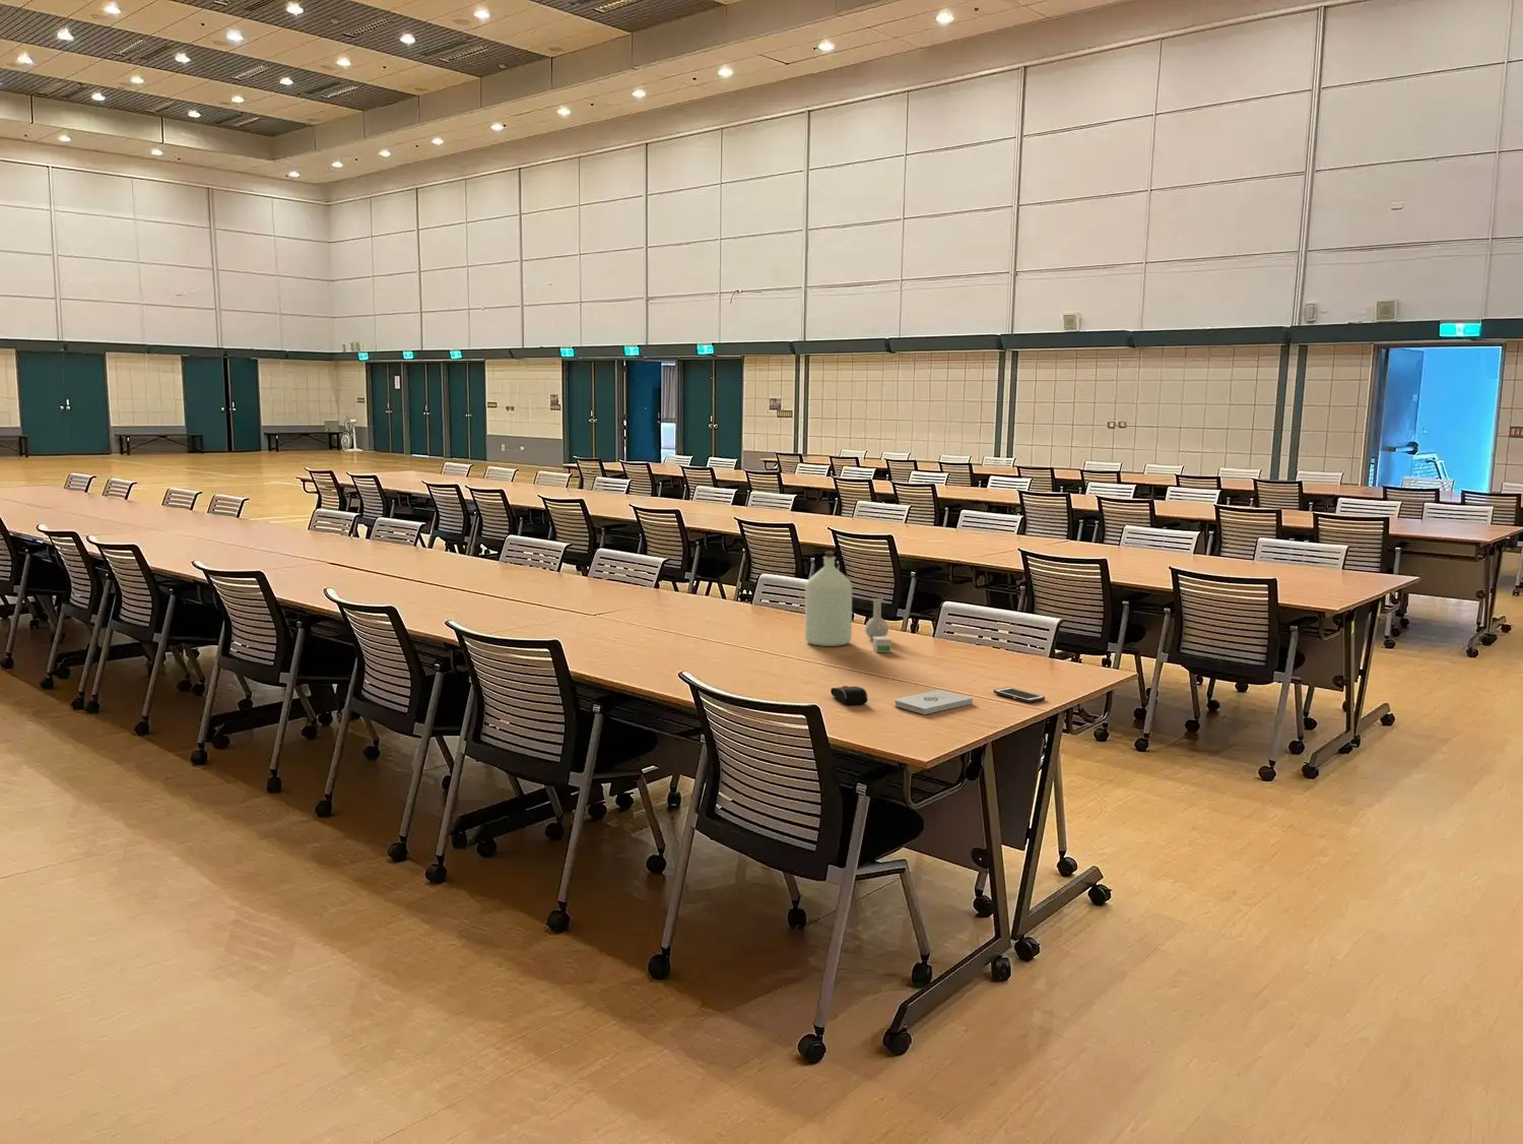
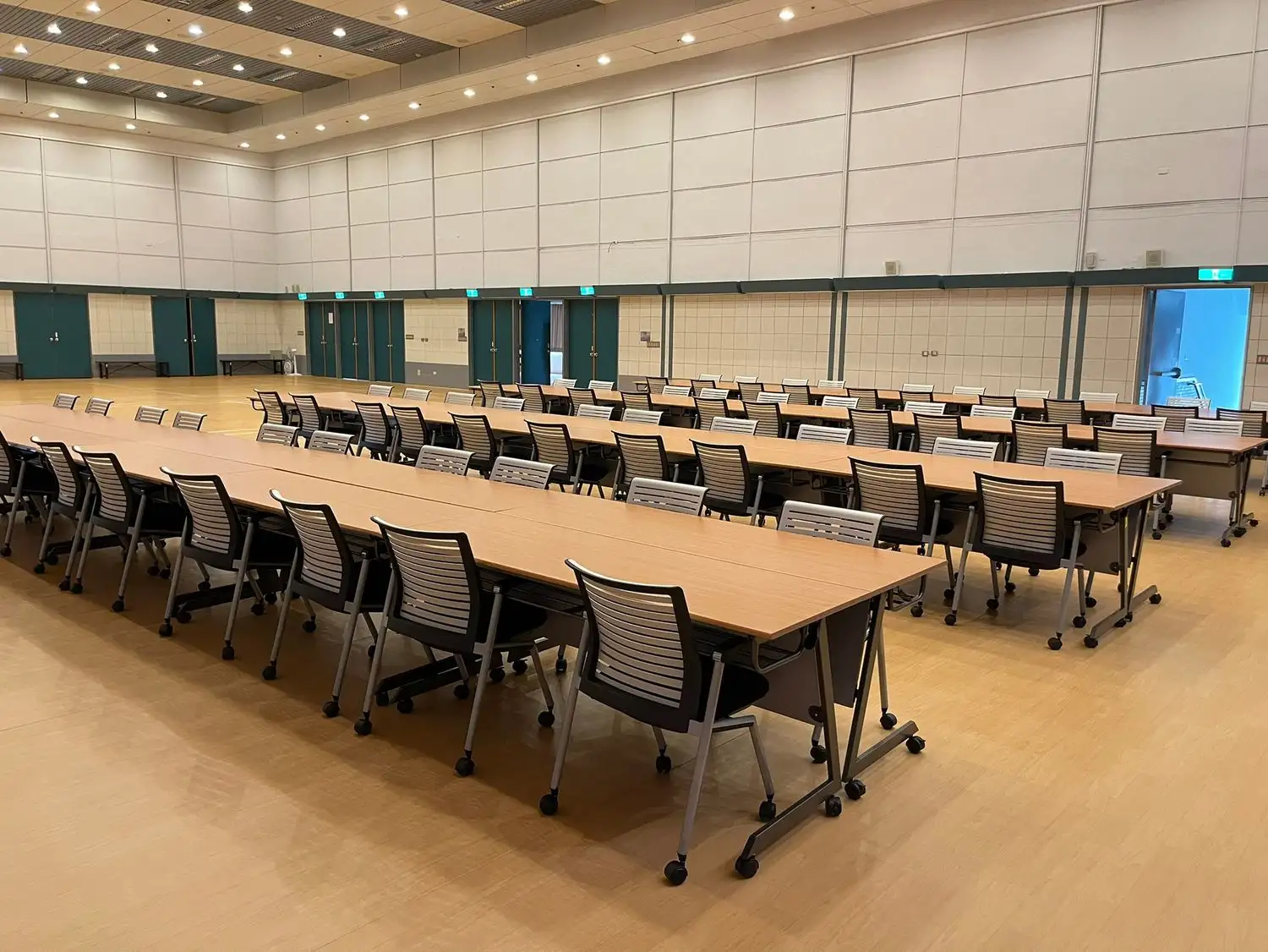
- bottle (848, 596)
- computer mouse (848, 693)
- cell phone (1019, 693)
- notepad (932, 701)
- small box (882, 644)
